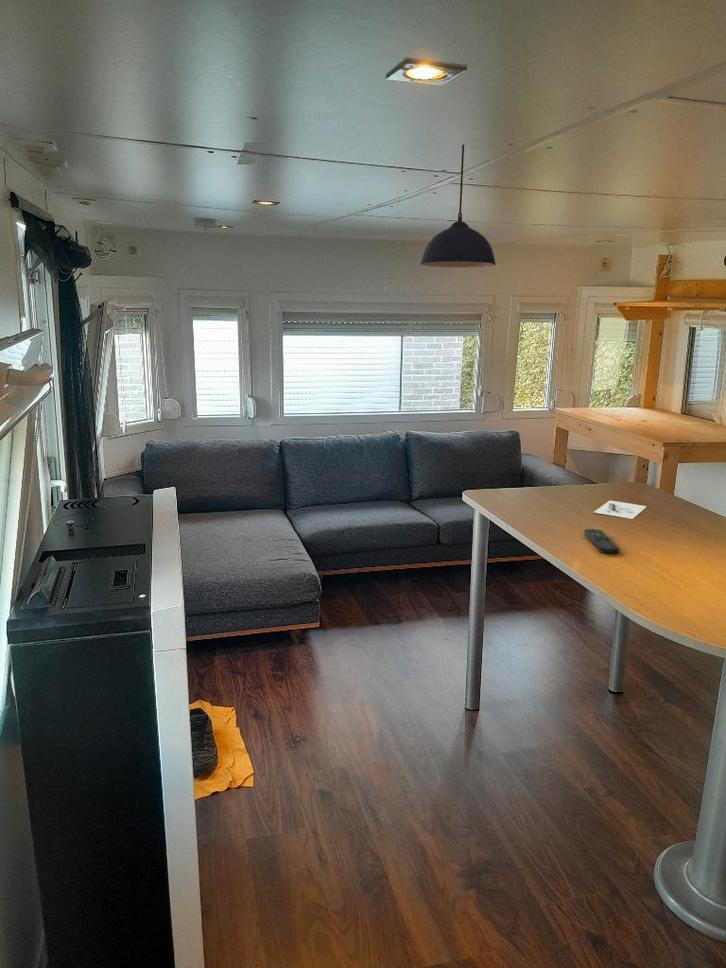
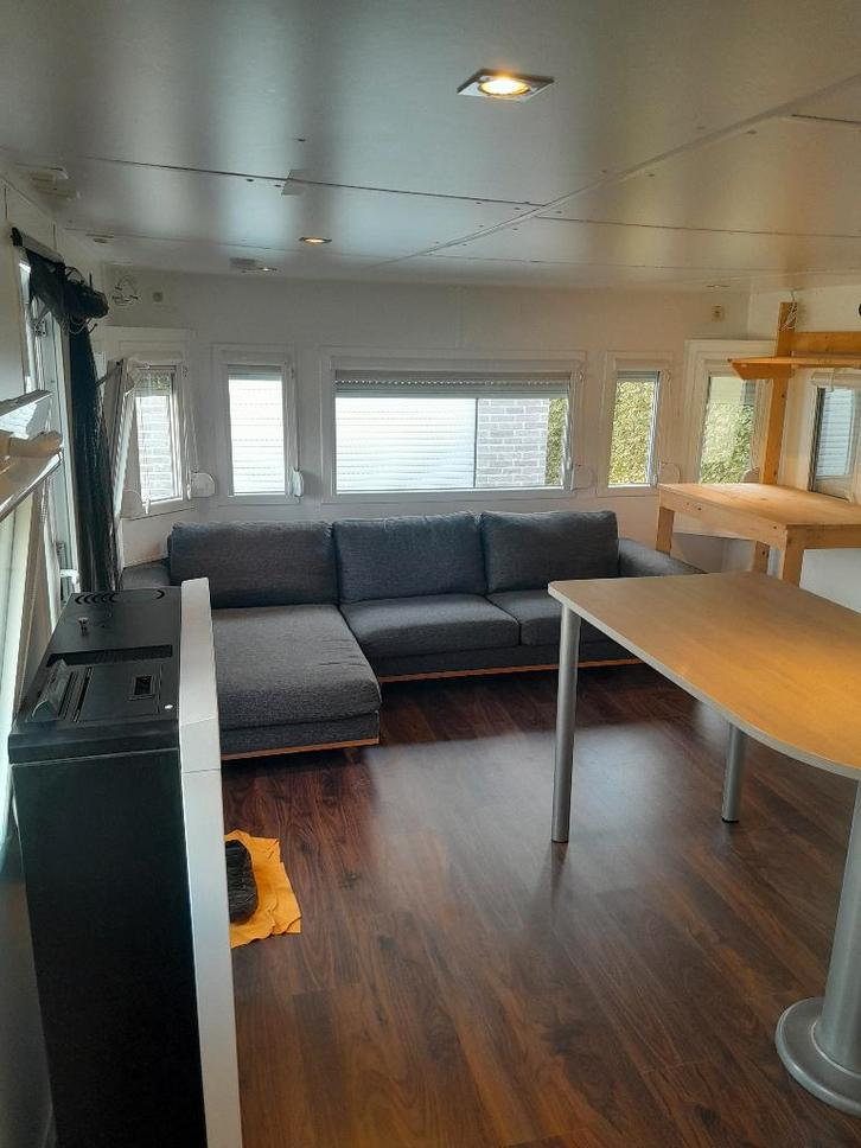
- architectural model (620, 506)
- pendant light (460, 205)
- remote control (600, 540)
